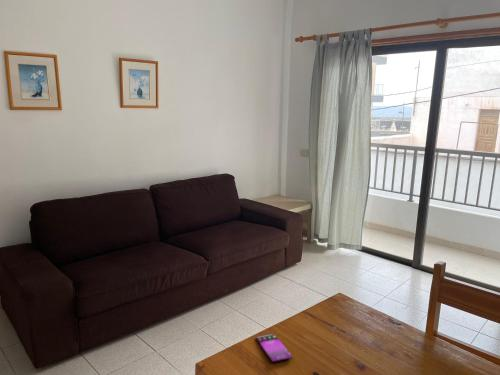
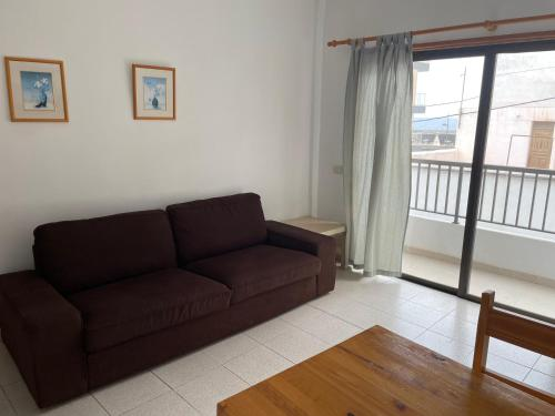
- smartphone (273, 347)
